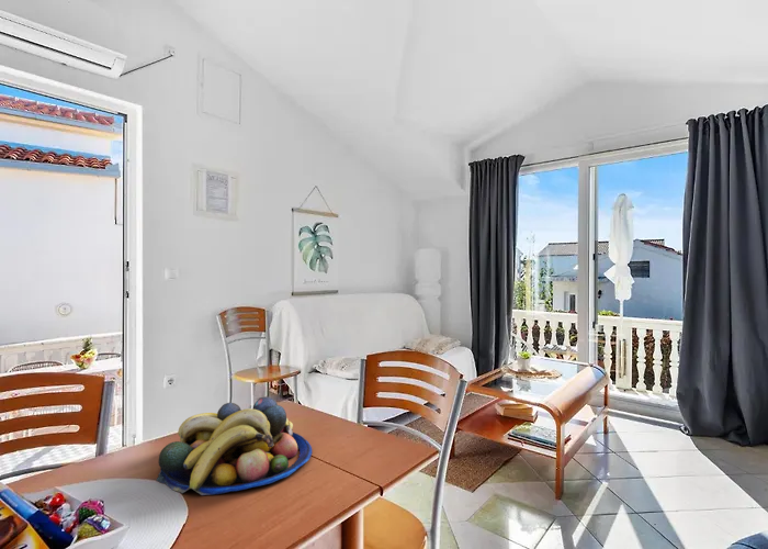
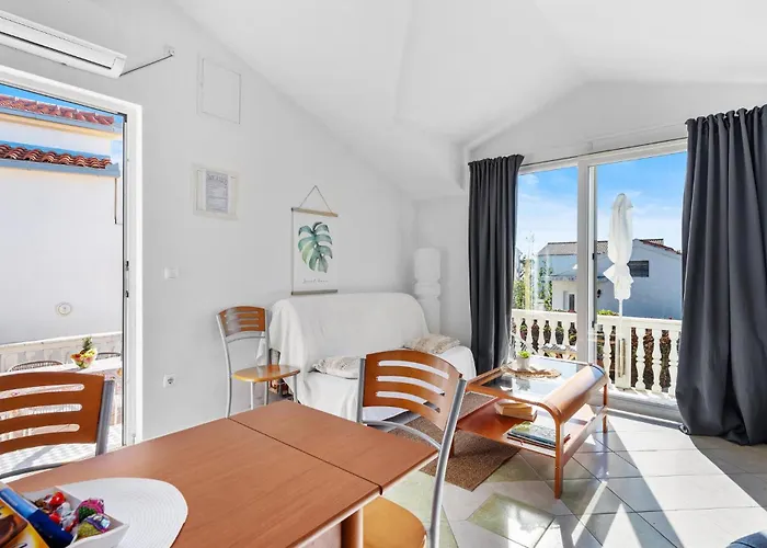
- fruit bowl (240, 432)
